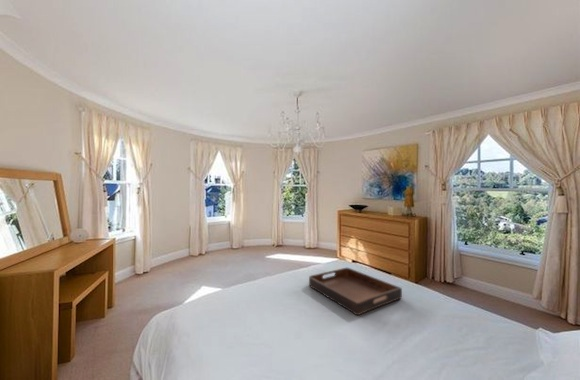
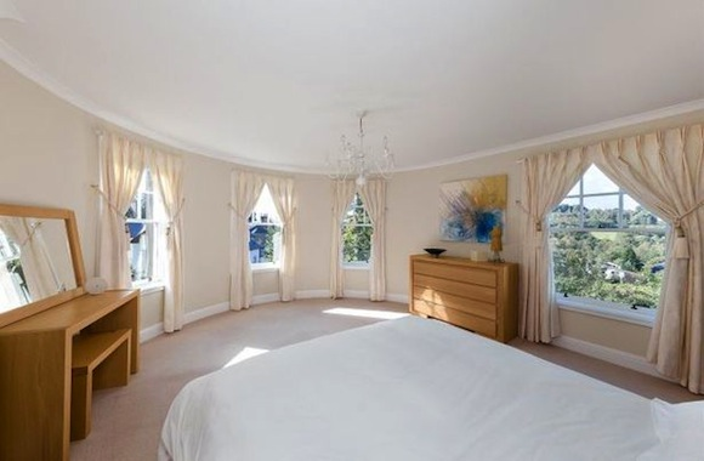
- serving tray (351, 286)
